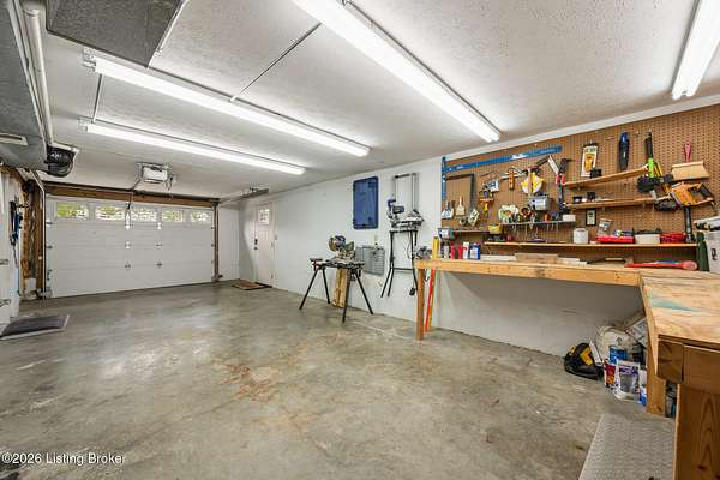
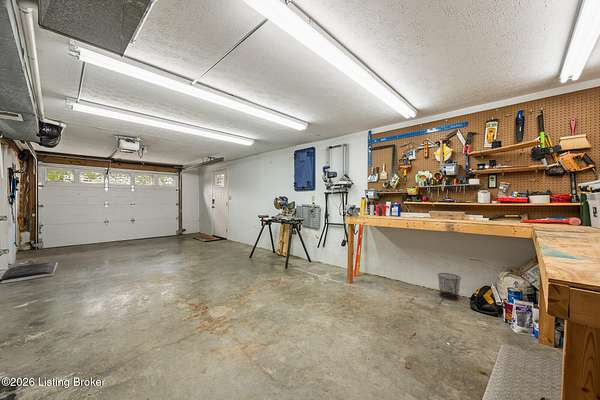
+ waste bin (448, 286)
